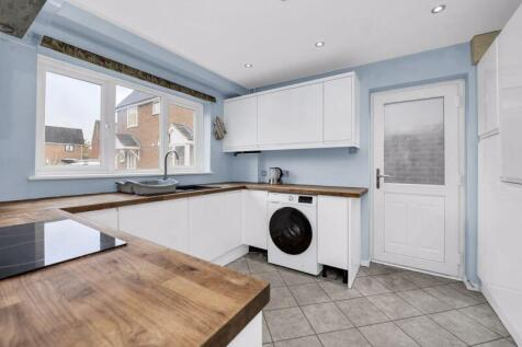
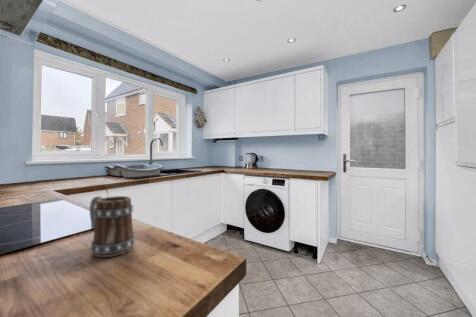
+ mug (108, 222)
